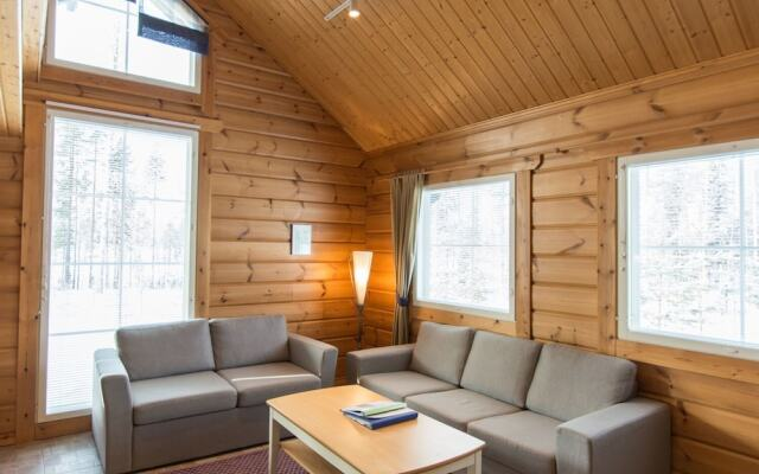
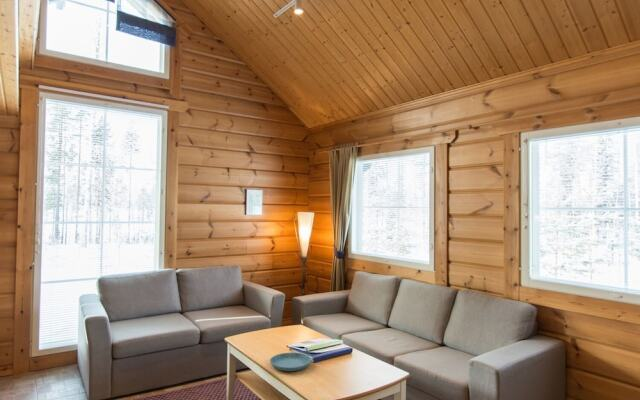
+ saucer (290, 362)
